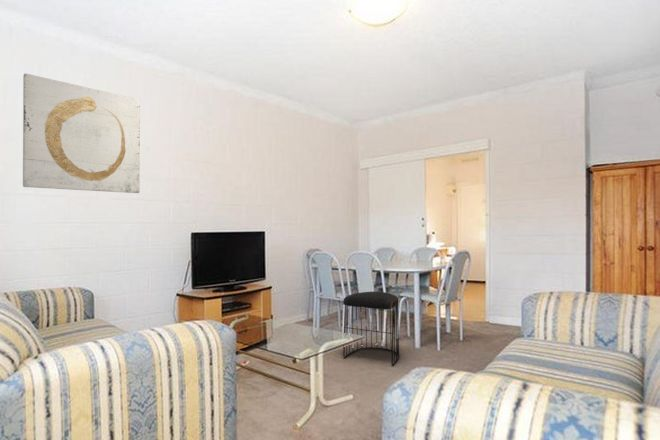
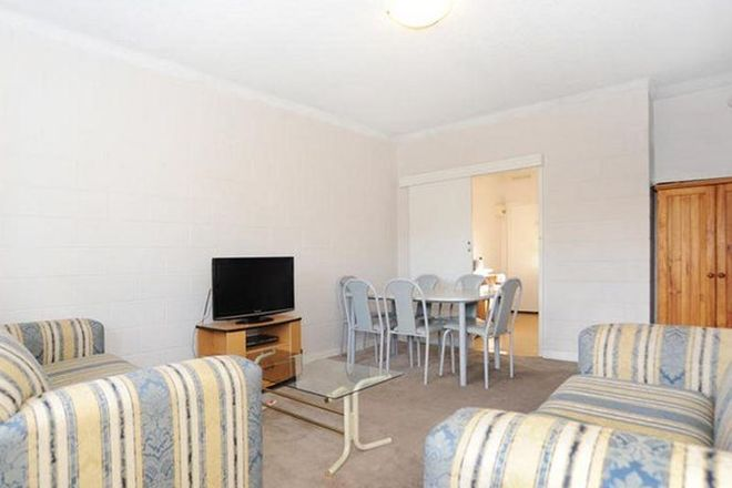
- stool (376, 325)
- wall art (86, 139)
